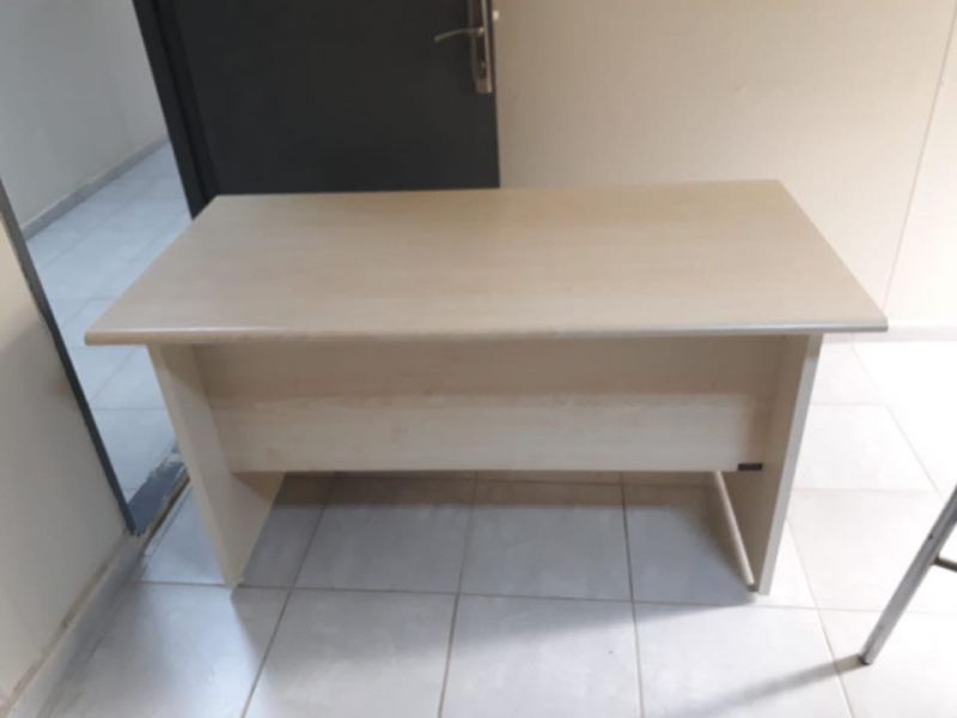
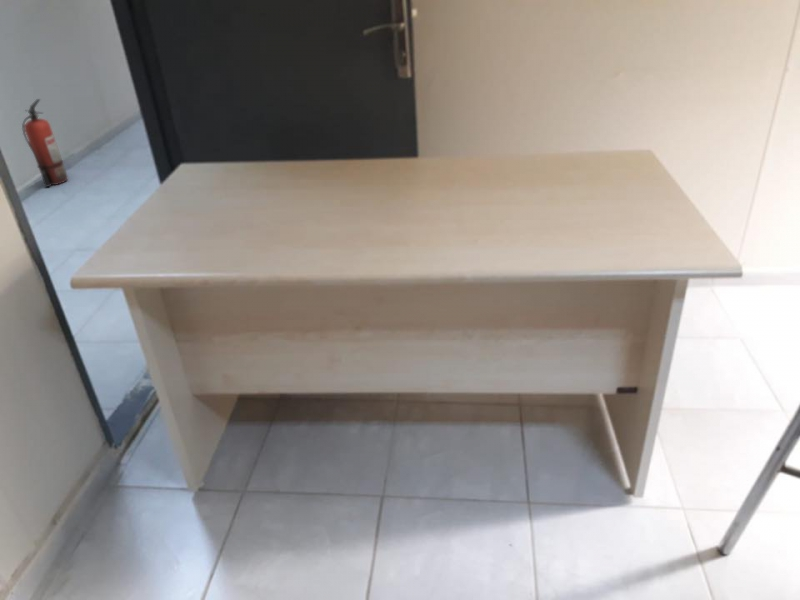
+ fire extinguisher (41, 144)
